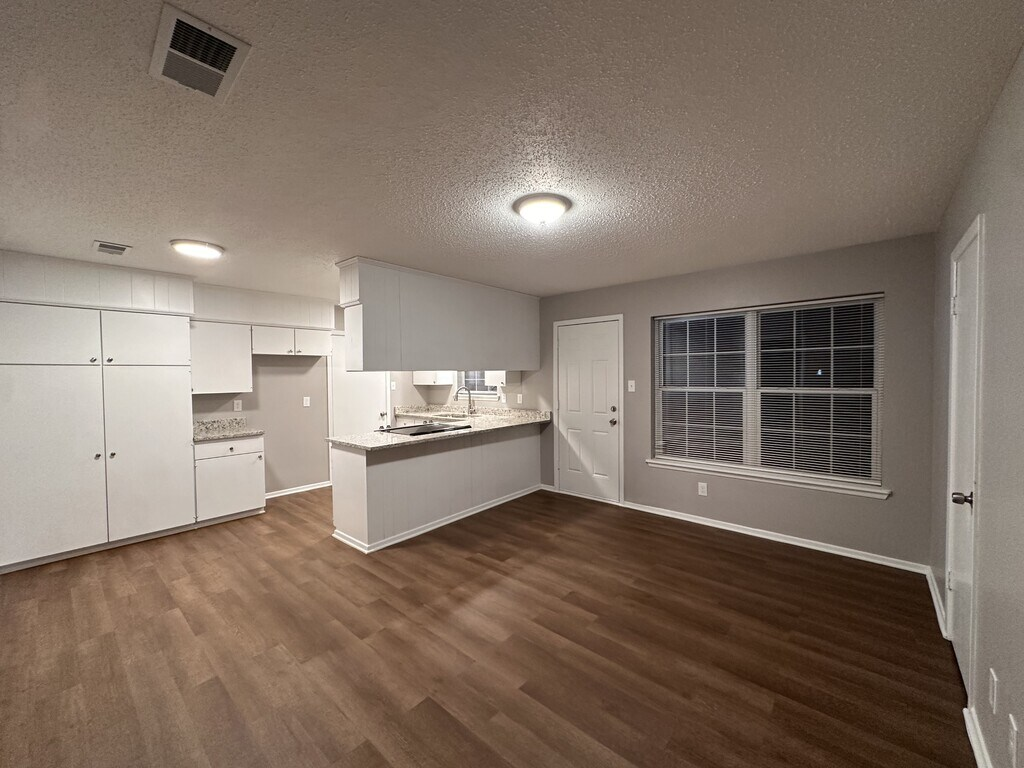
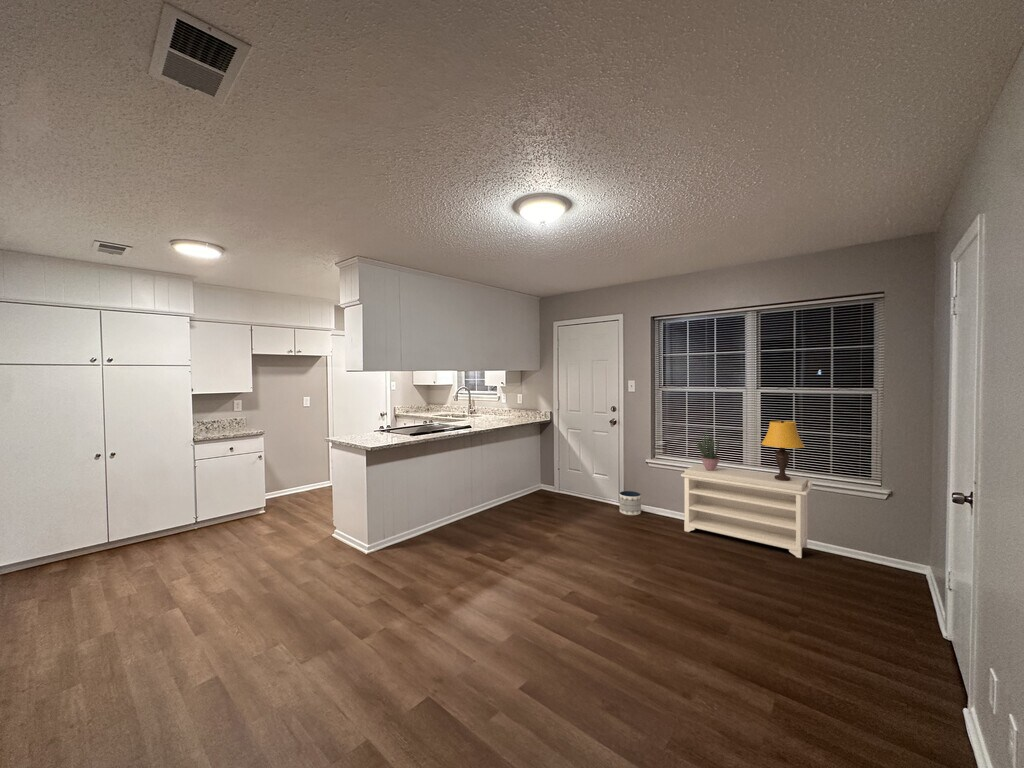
+ bench (743, 506)
+ planter (630, 502)
+ potted plant (708, 451)
+ table lamp (782, 450)
